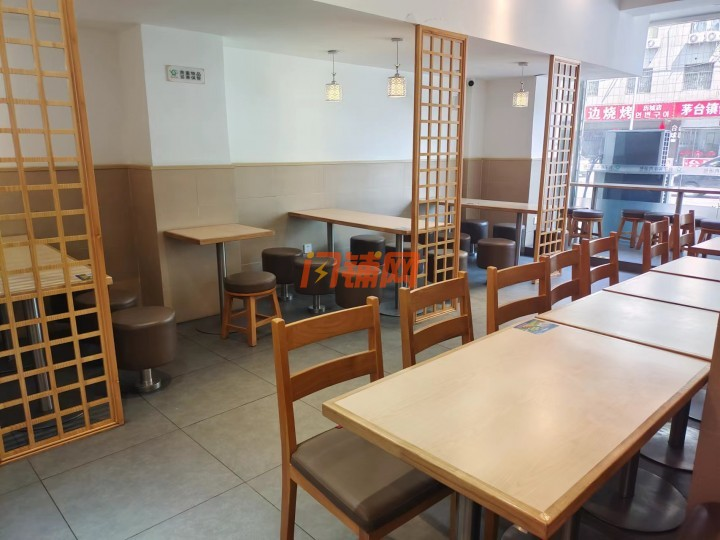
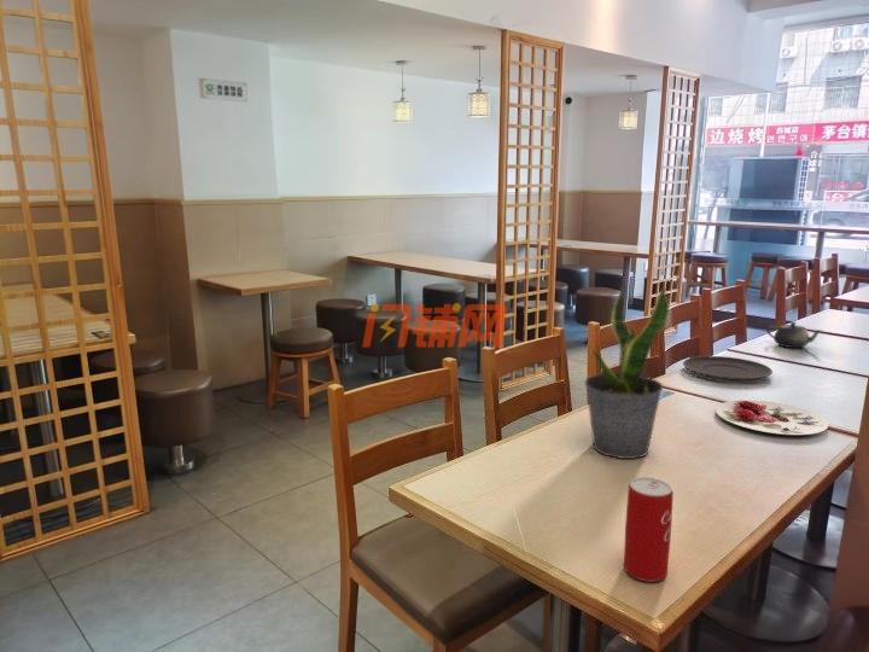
+ potted plant (624, 368)
+ beverage can (647, 528)
+ plate (725, 368)
+ teapot (793, 333)
+ plate (769, 415)
